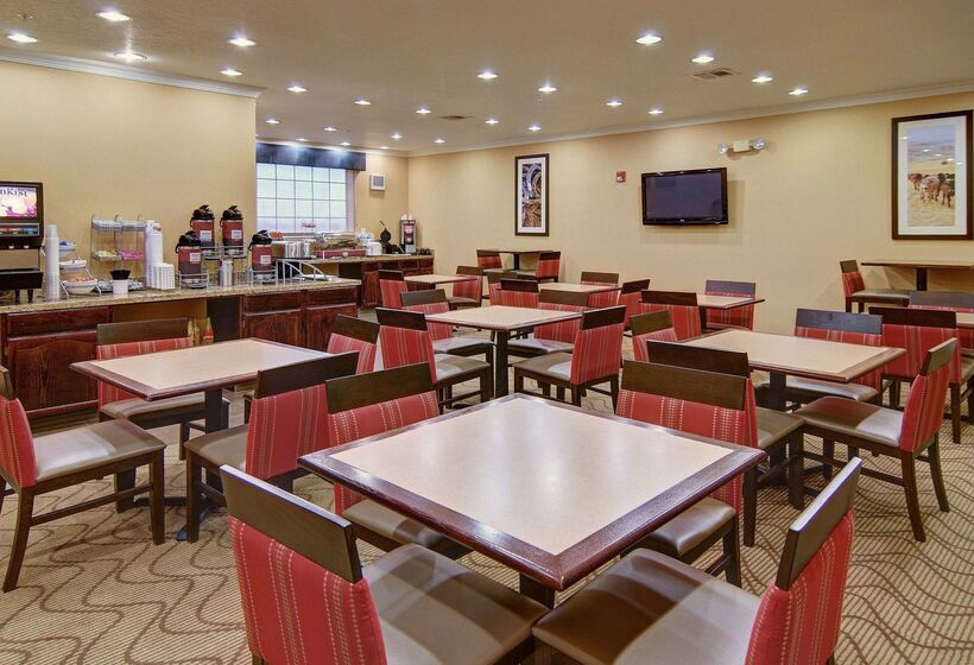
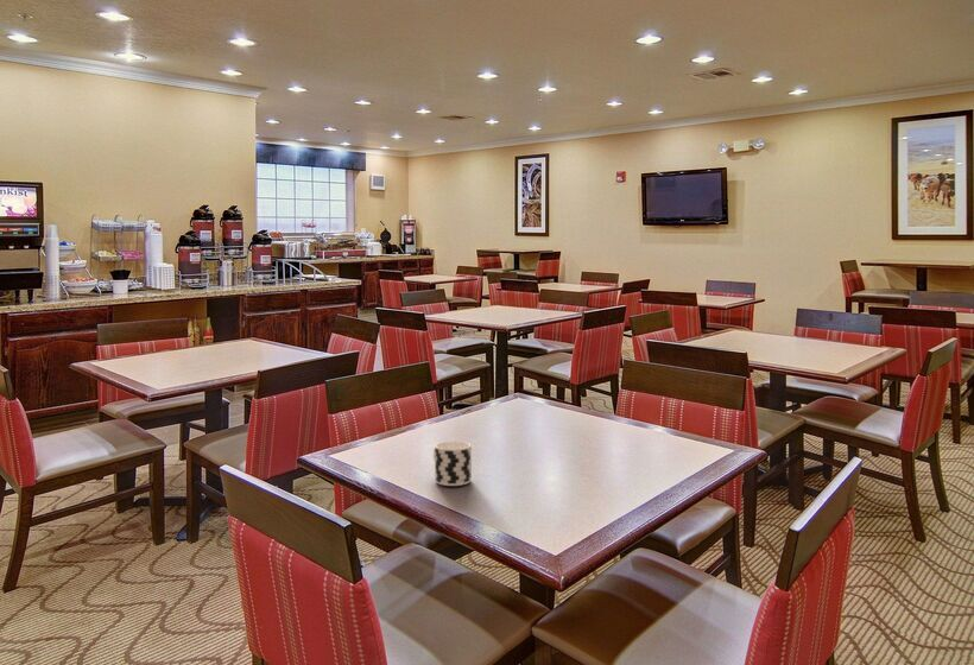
+ cup (449, 461)
